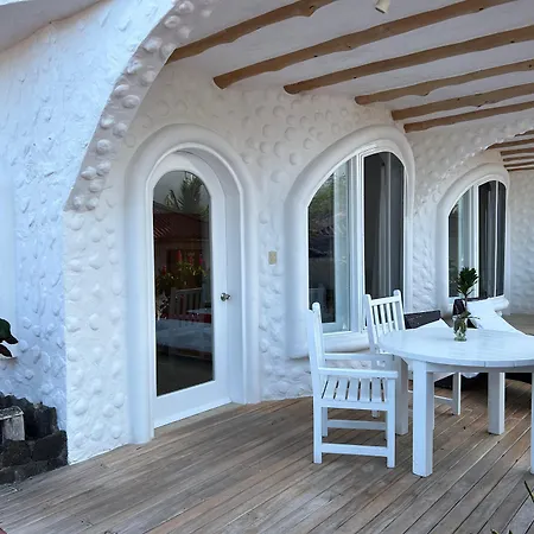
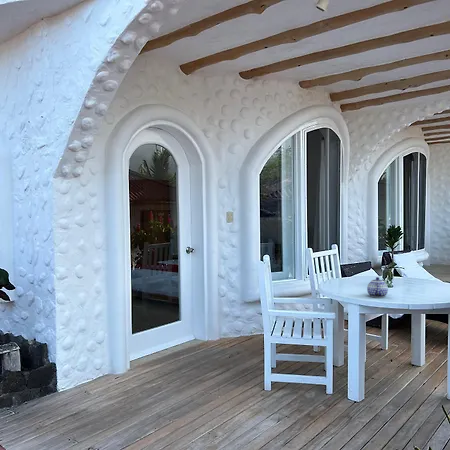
+ teapot (377, 286)
